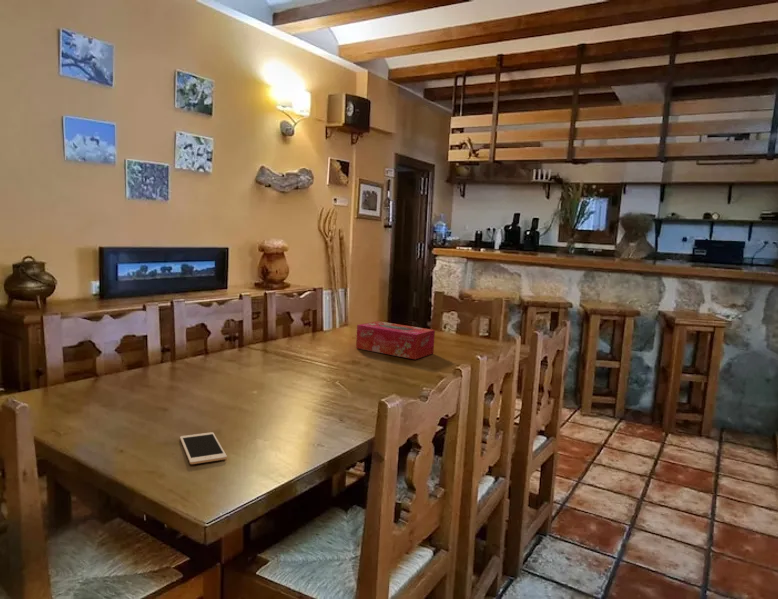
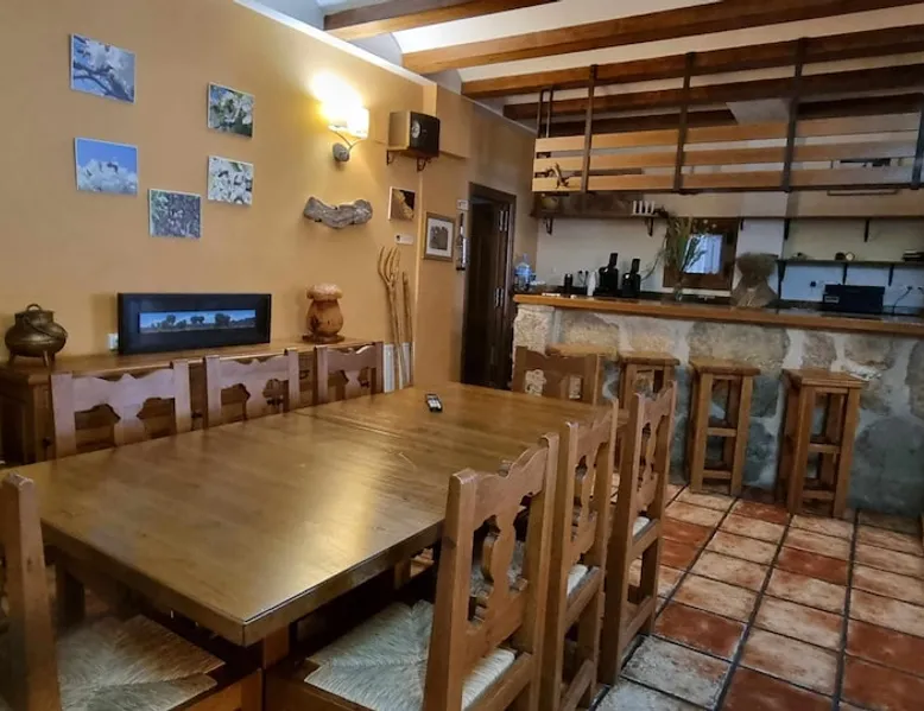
- tissue box (395, 339)
- cell phone (202, 447)
